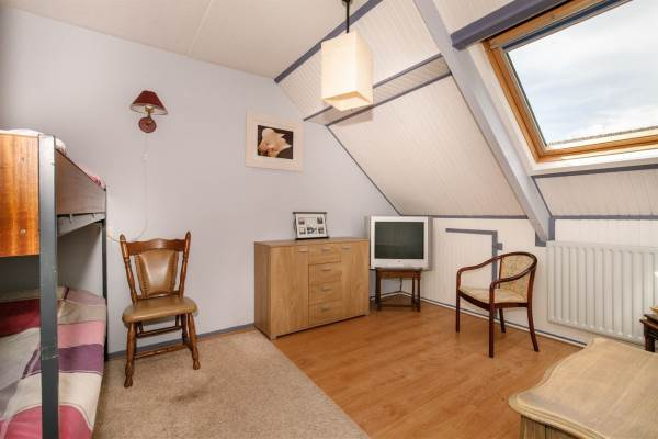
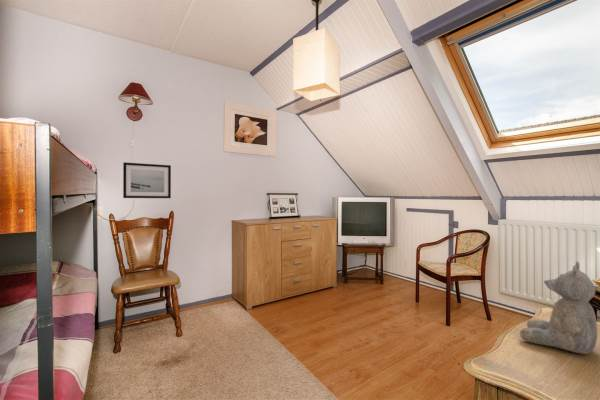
+ wall art (147, 181)
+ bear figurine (557, 302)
